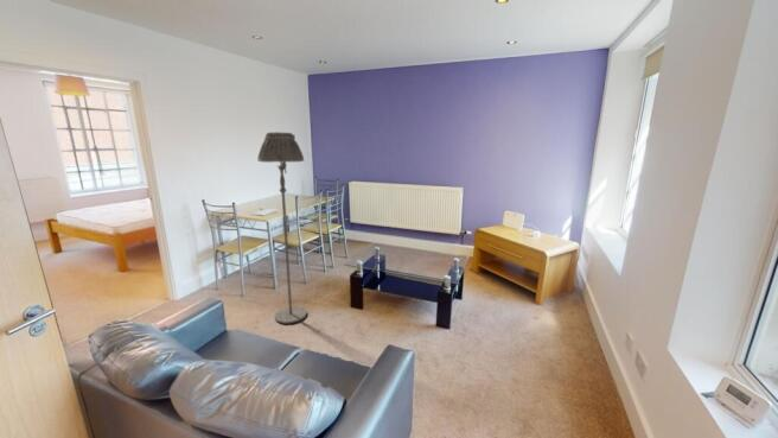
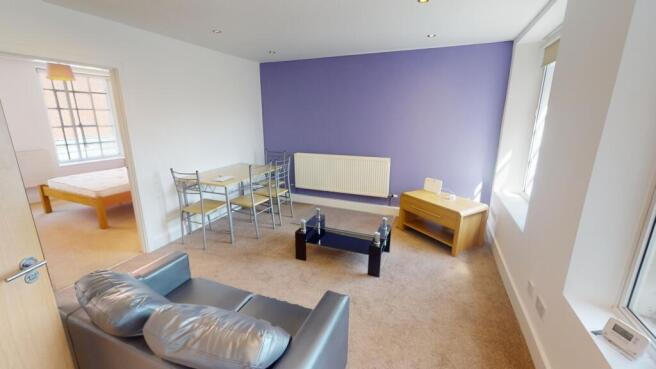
- floor lamp (285, 229)
